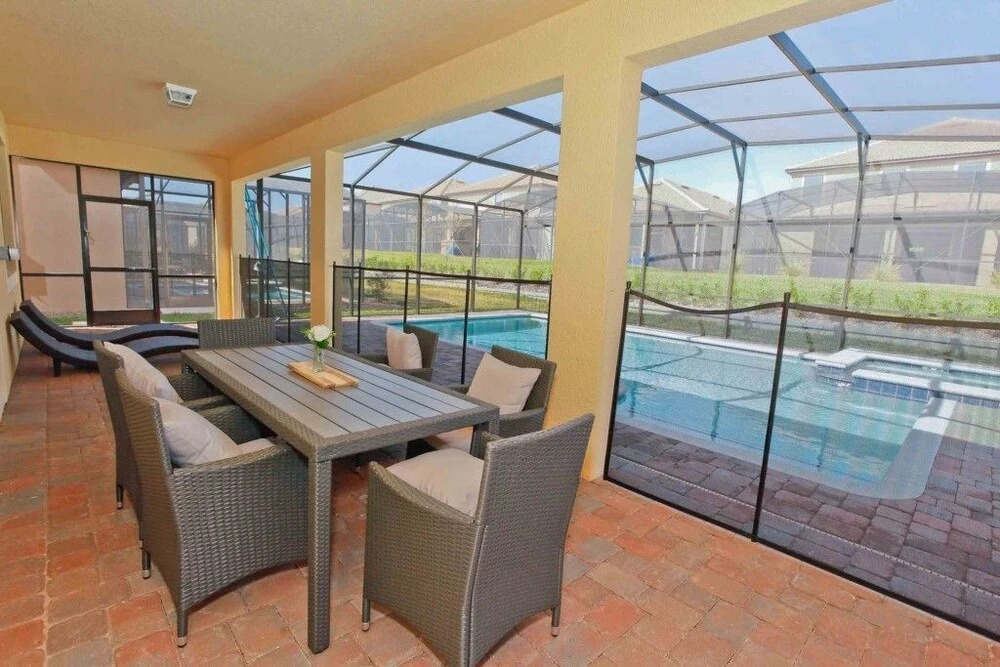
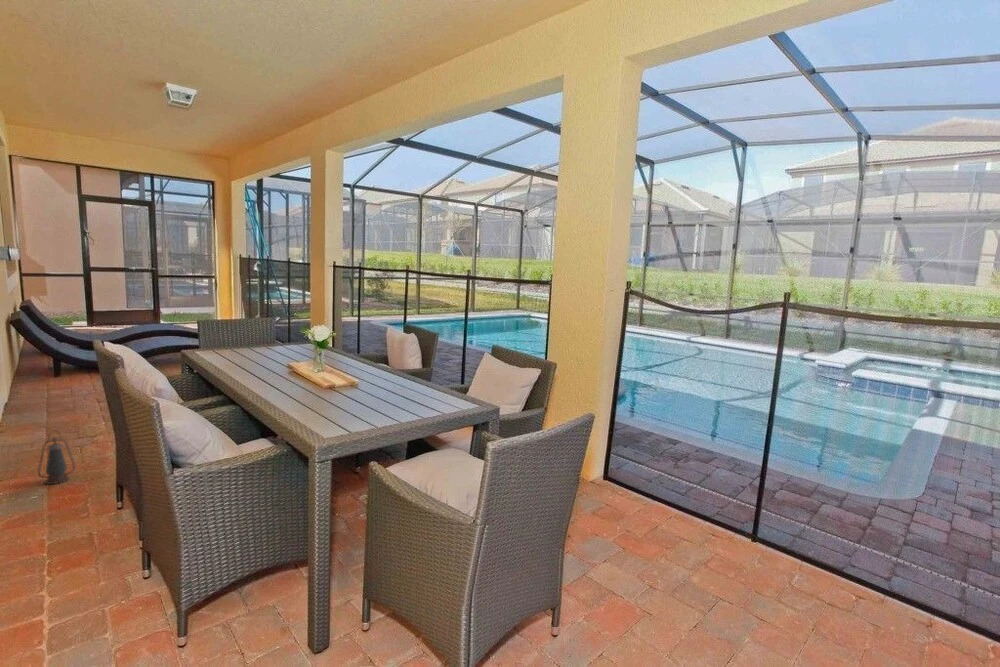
+ lantern (55, 455)
